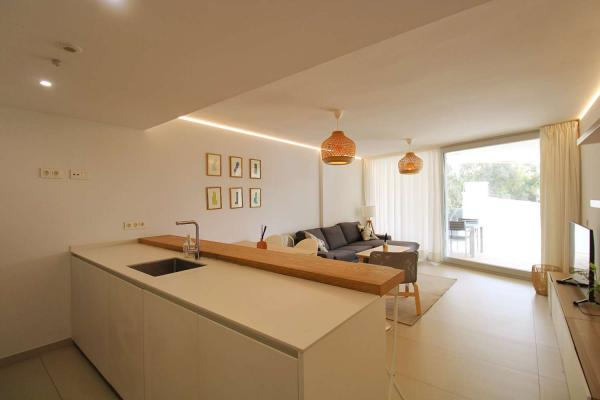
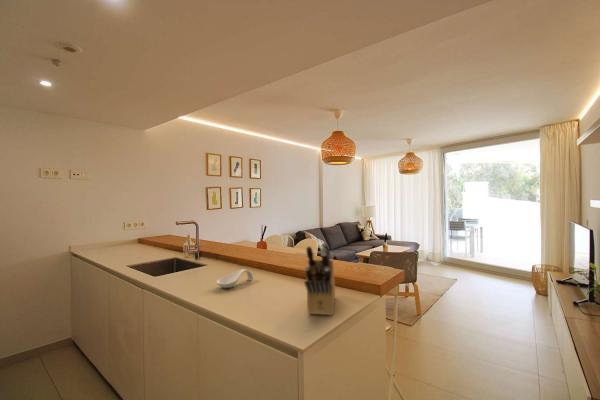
+ spoon rest (235, 277)
+ knife block (321, 273)
